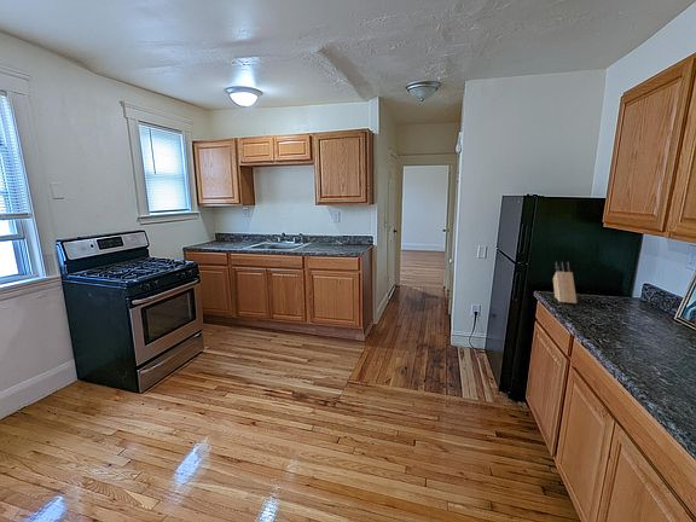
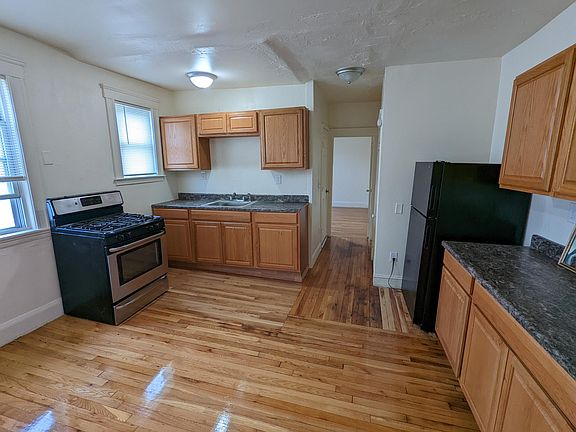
- knife block (564, 280)
